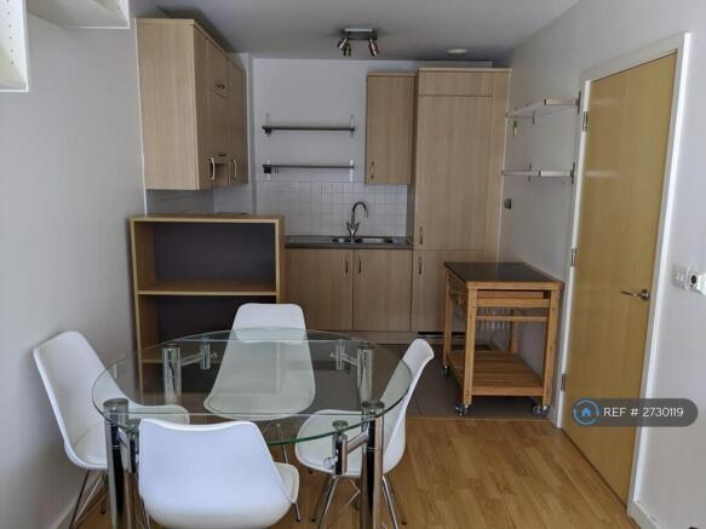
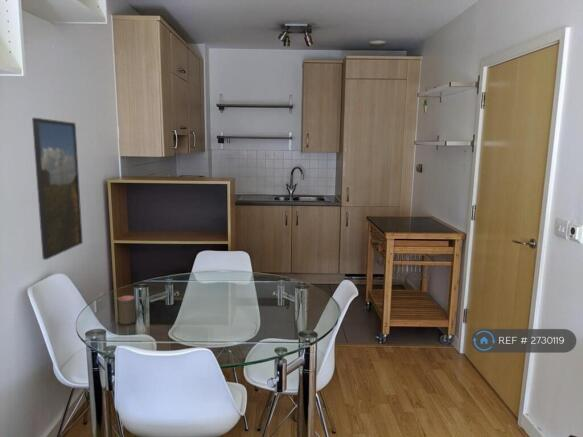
+ cup (126, 309)
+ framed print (60, 187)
